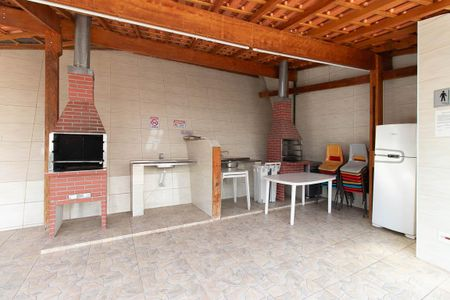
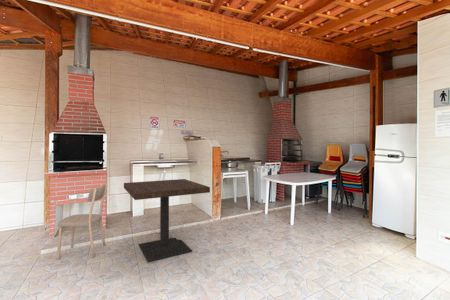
+ dining chair (83, 218)
+ dining table (164, 216)
